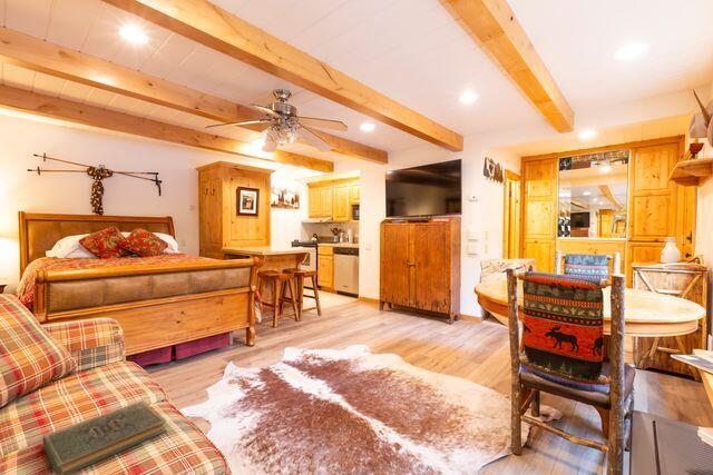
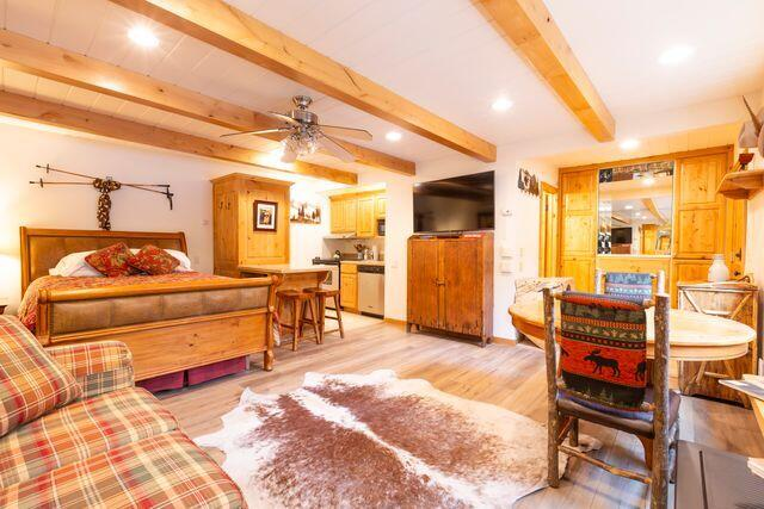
- book (107, 433)
